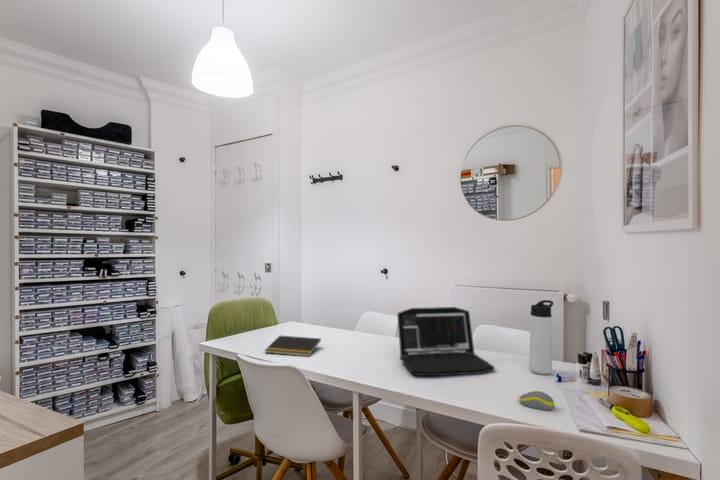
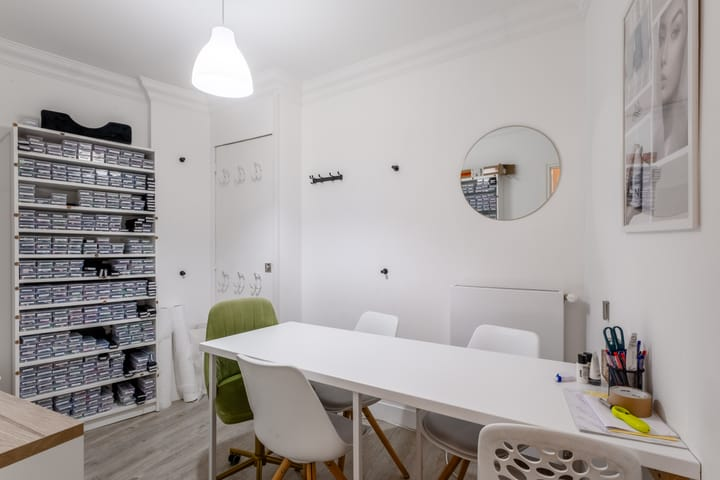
- laptop (443, 338)
- computer mouse (536, 398)
- thermos bottle (542, 336)
- notepad (293, 345)
